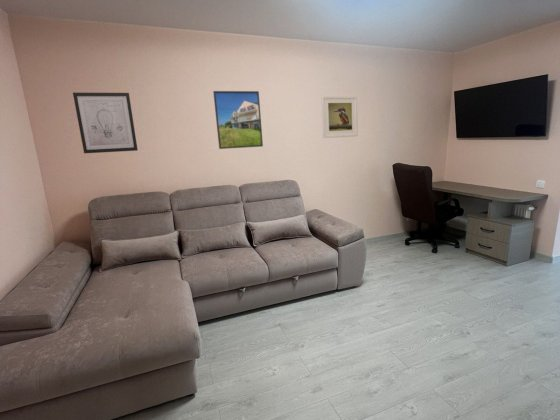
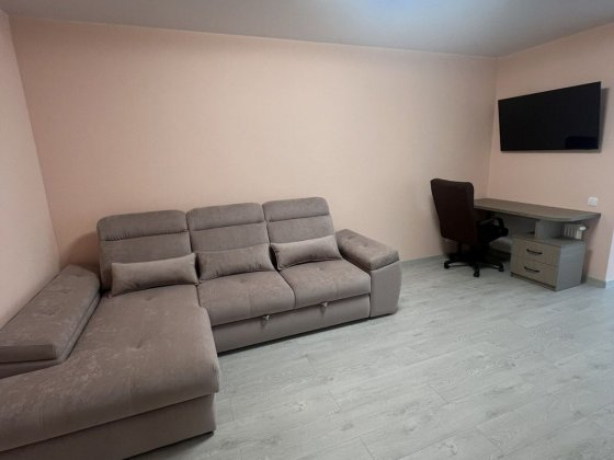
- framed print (340, 116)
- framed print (239, 119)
- wall art (106, 122)
